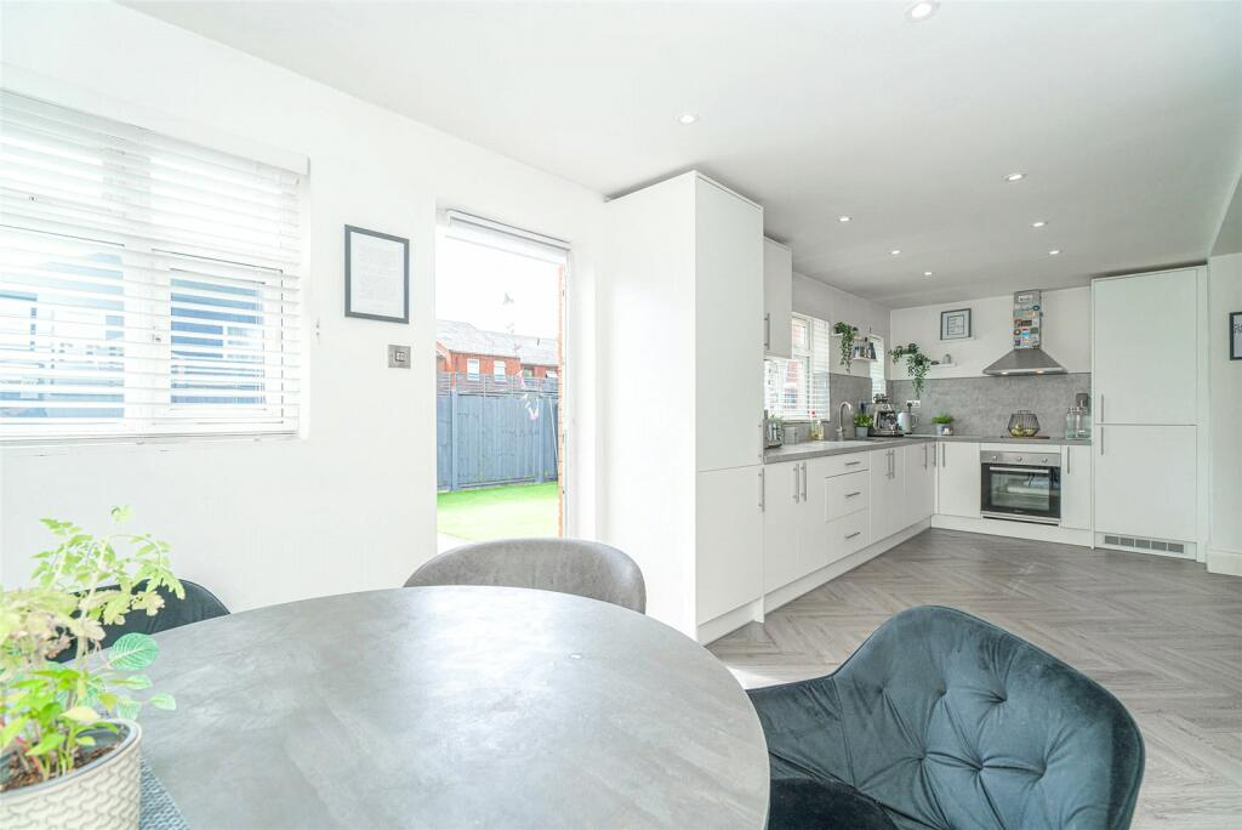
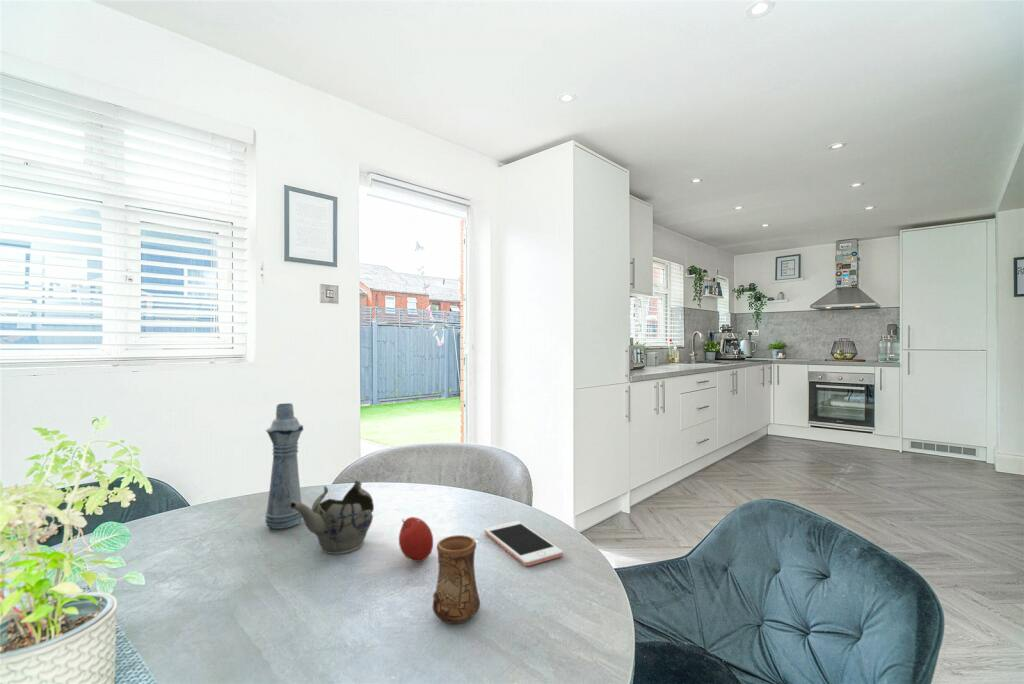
+ cell phone (521, 541)
+ cup (456, 577)
+ fruit (415, 538)
+ bottle (285, 463)
+ teapot (333, 519)
